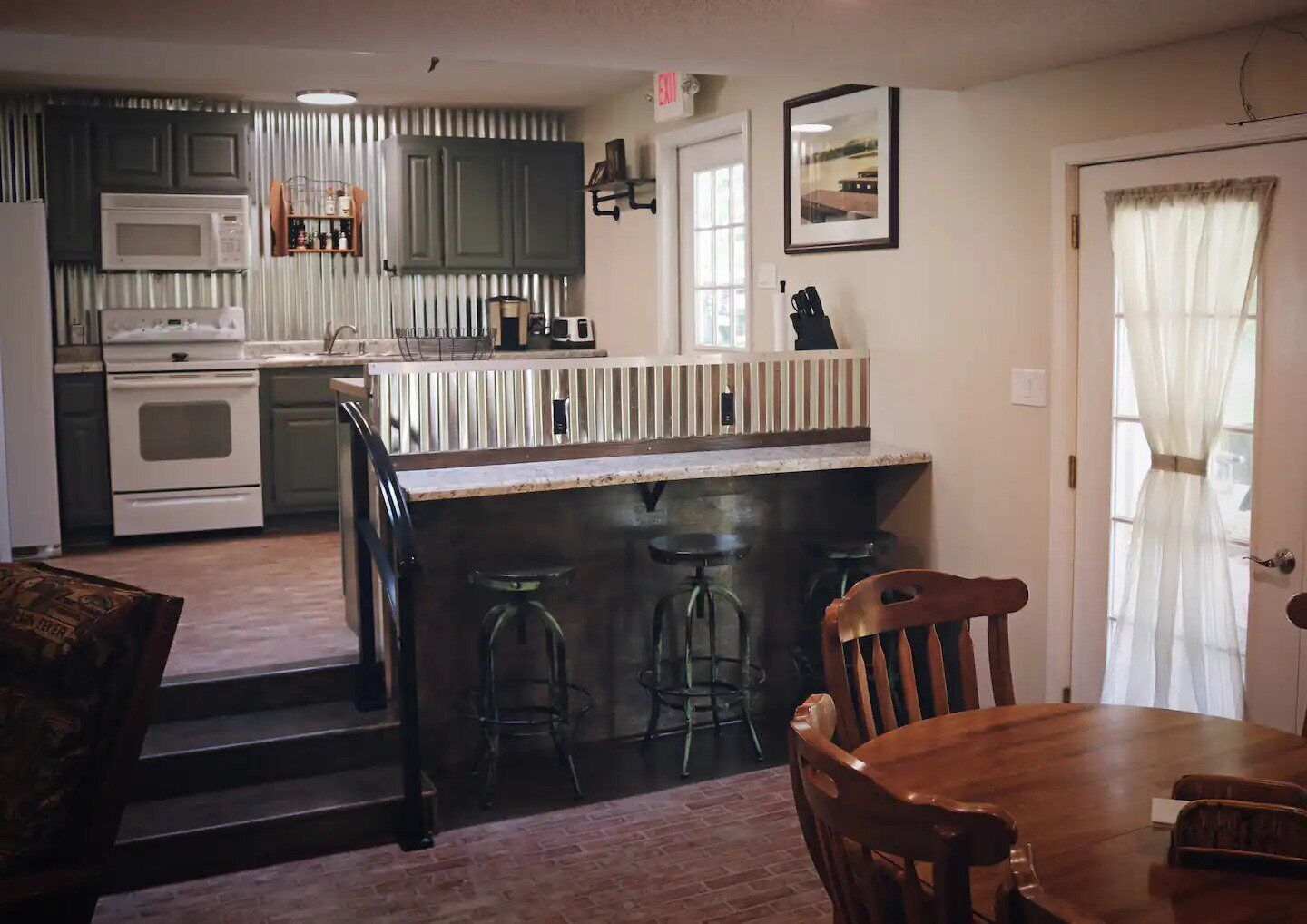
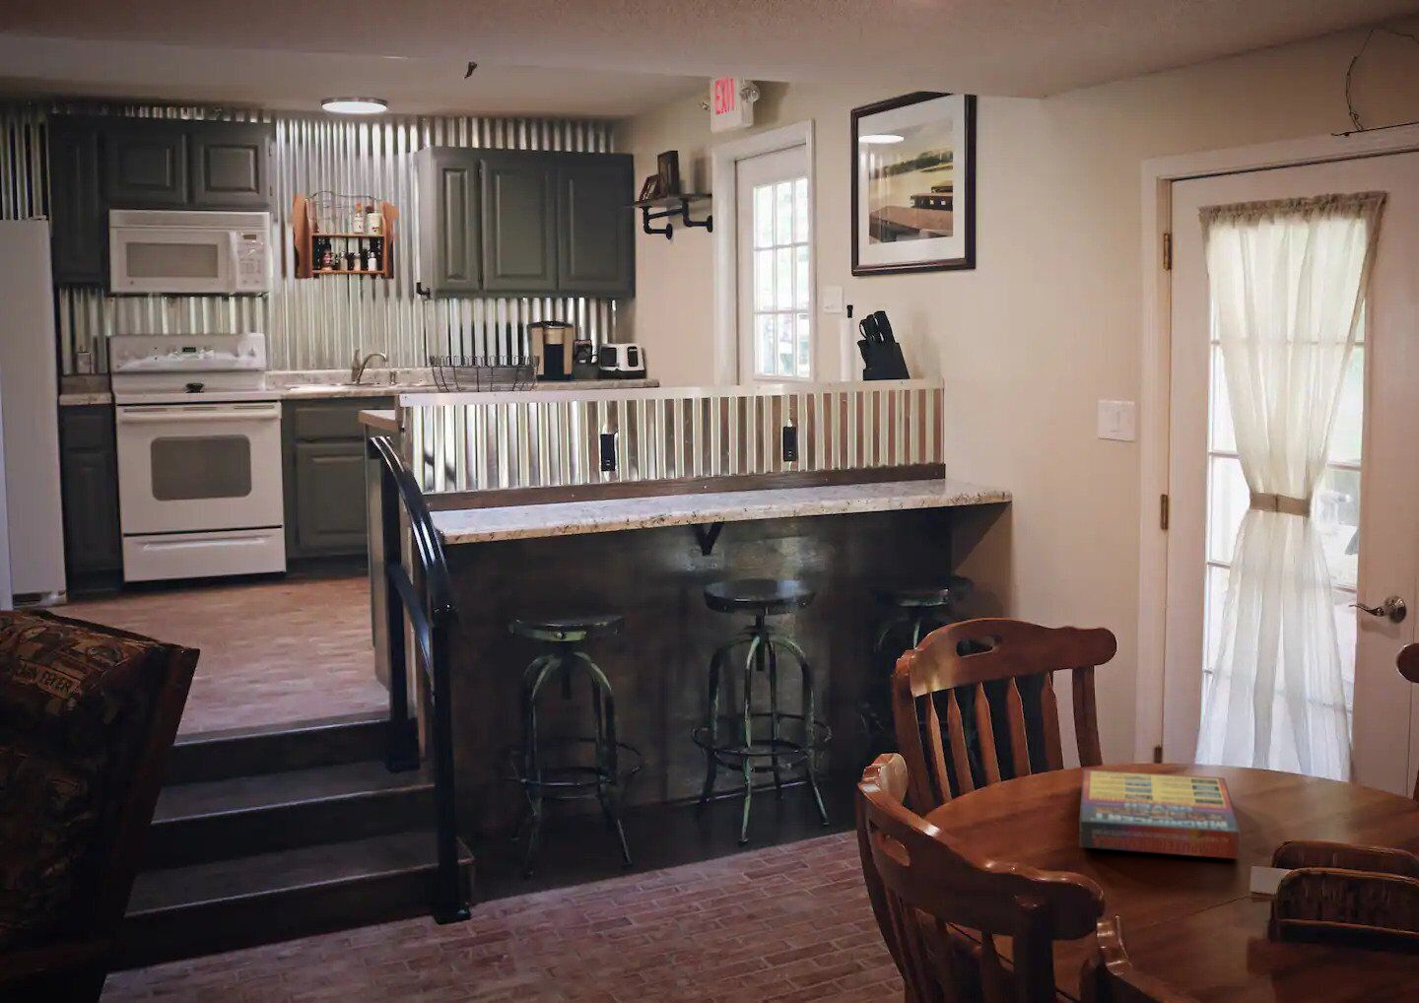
+ game compilation box (1155, 810)
